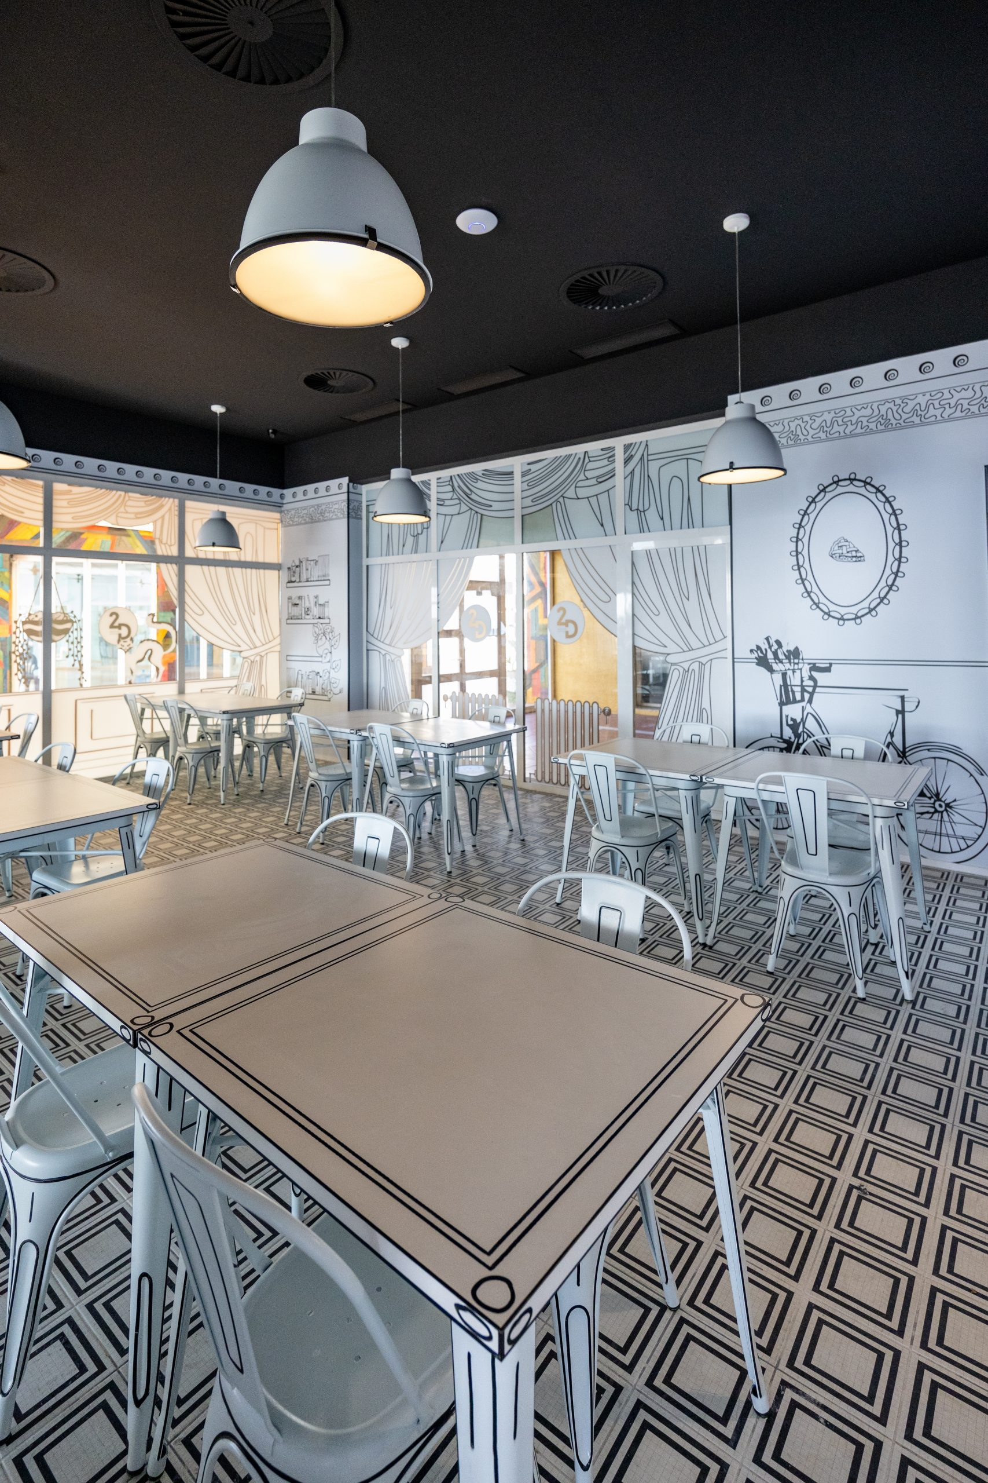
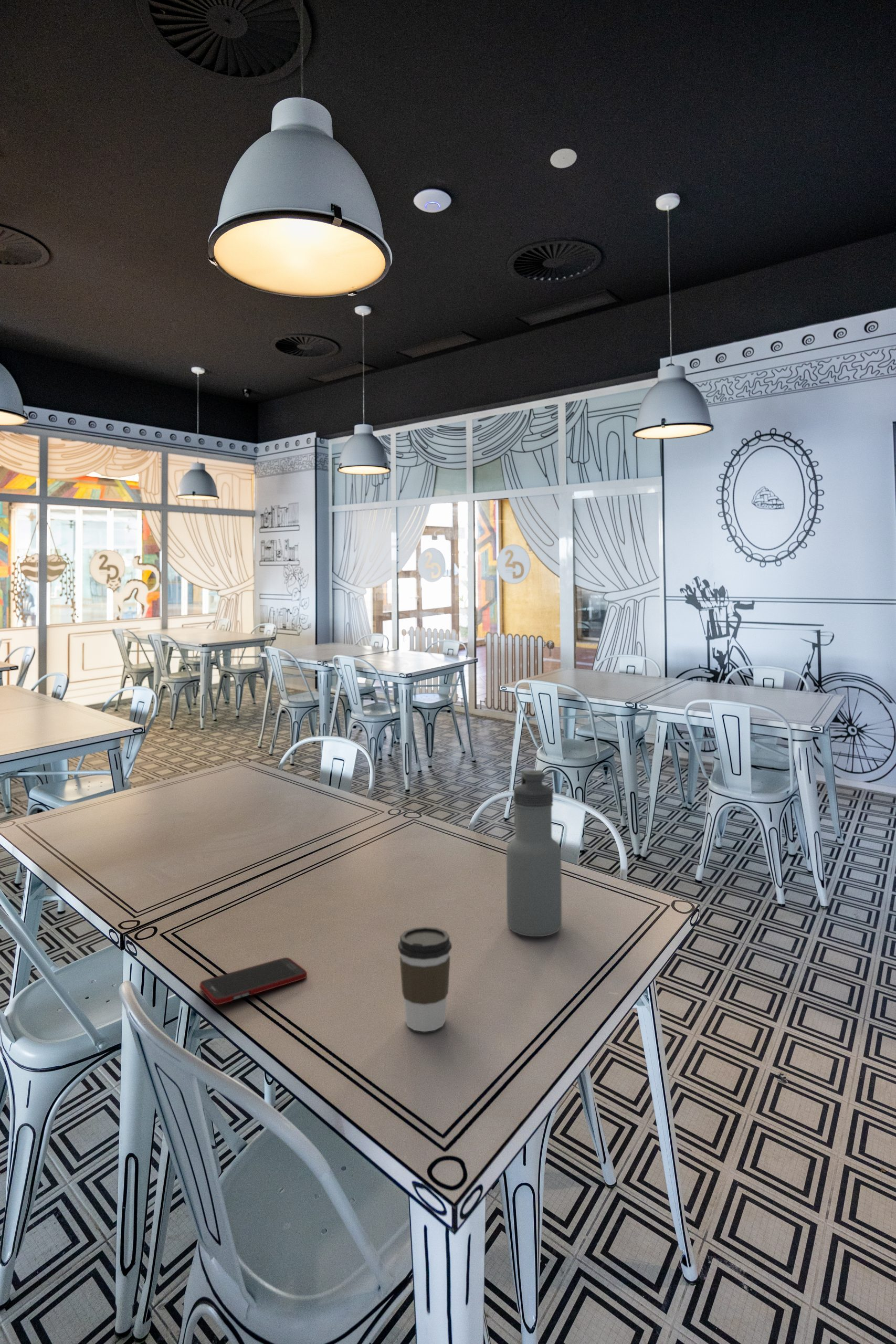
+ water bottle (533, 849)
+ coffee cup (425, 978)
+ smoke detector (563, 158)
+ cell phone (254, 980)
